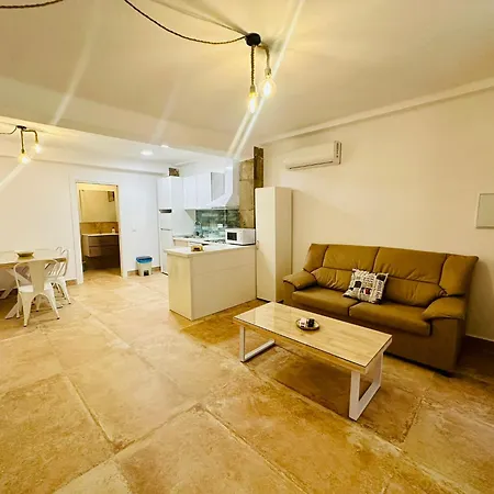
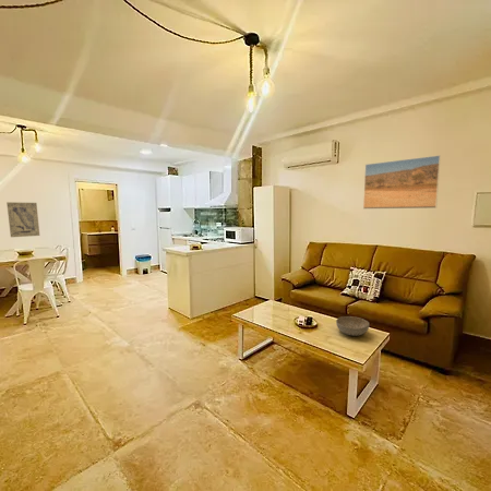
+ wall art (23, 219)
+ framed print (398, 184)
+ bowl (351, 326)
